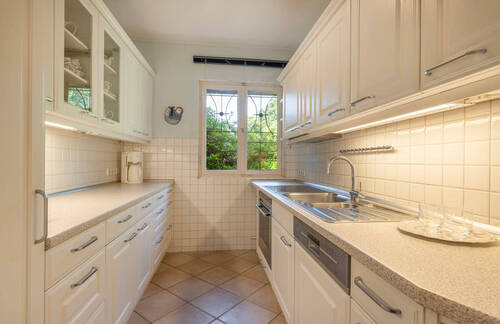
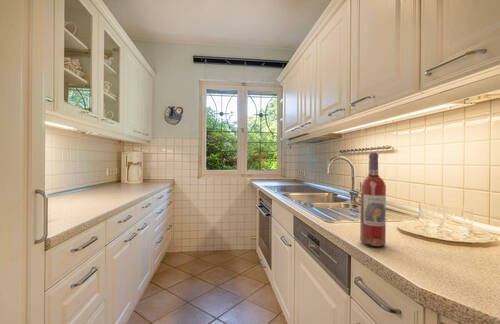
+ wine bottle (373, 198)
